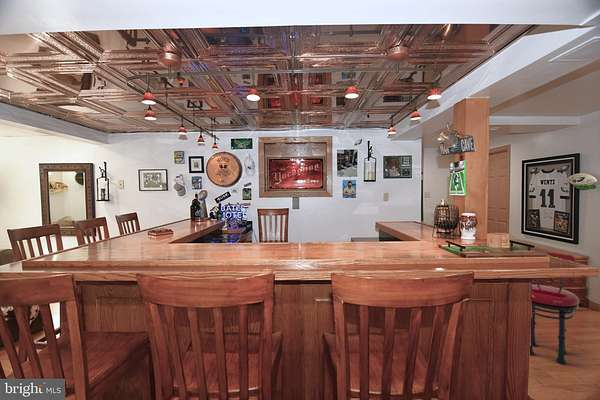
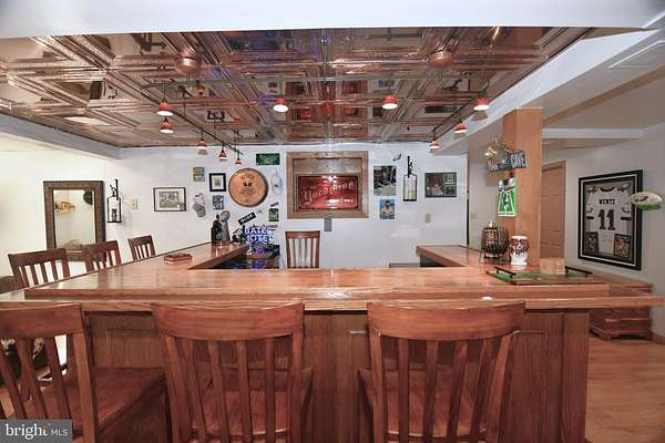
- stool (547, 303)
